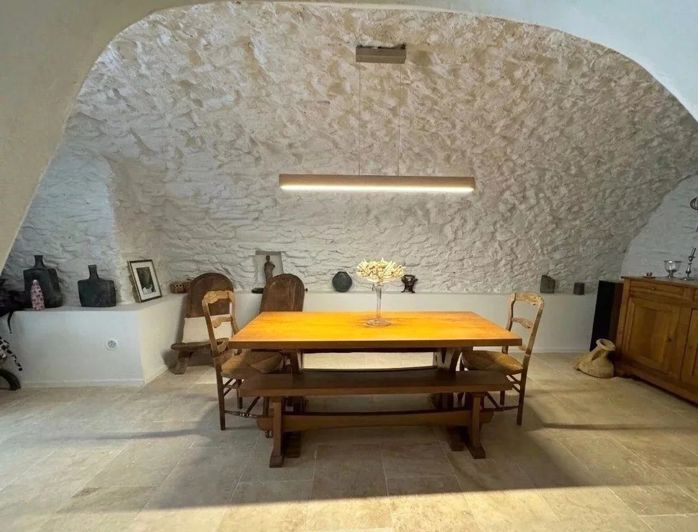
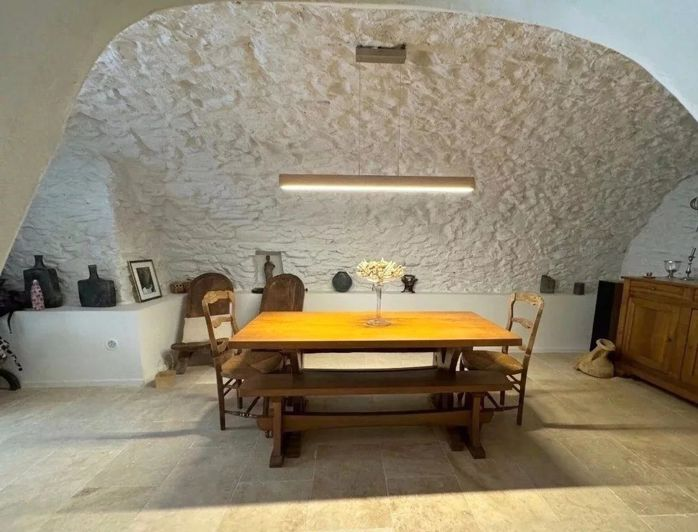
+ basket (165, 371)
